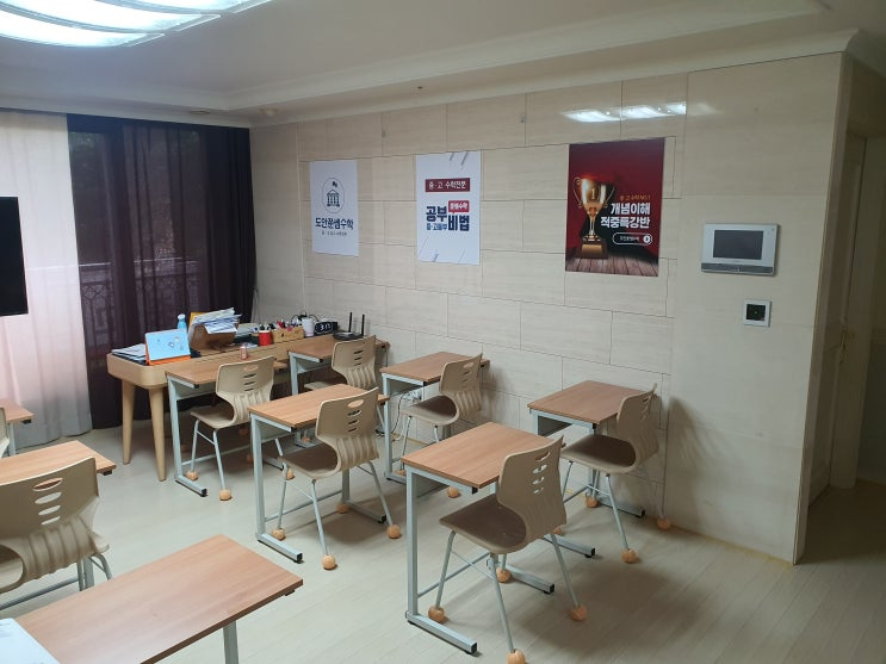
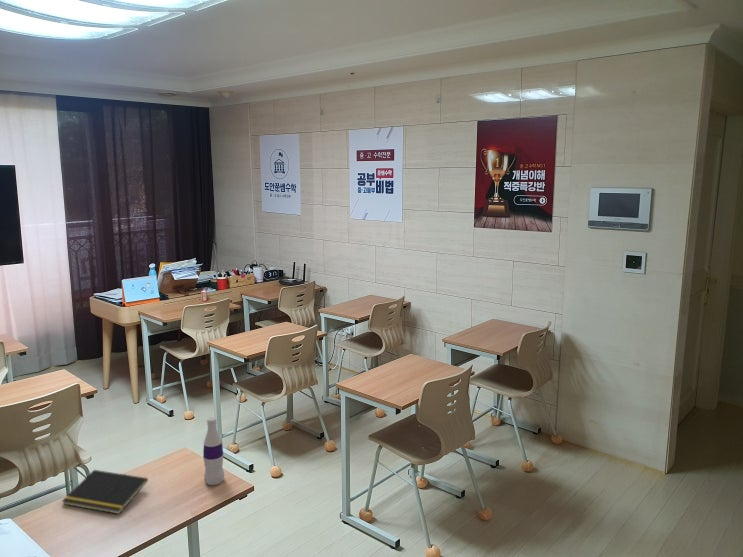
+ notepad (105, 490)
+ bottle (213, 450)
